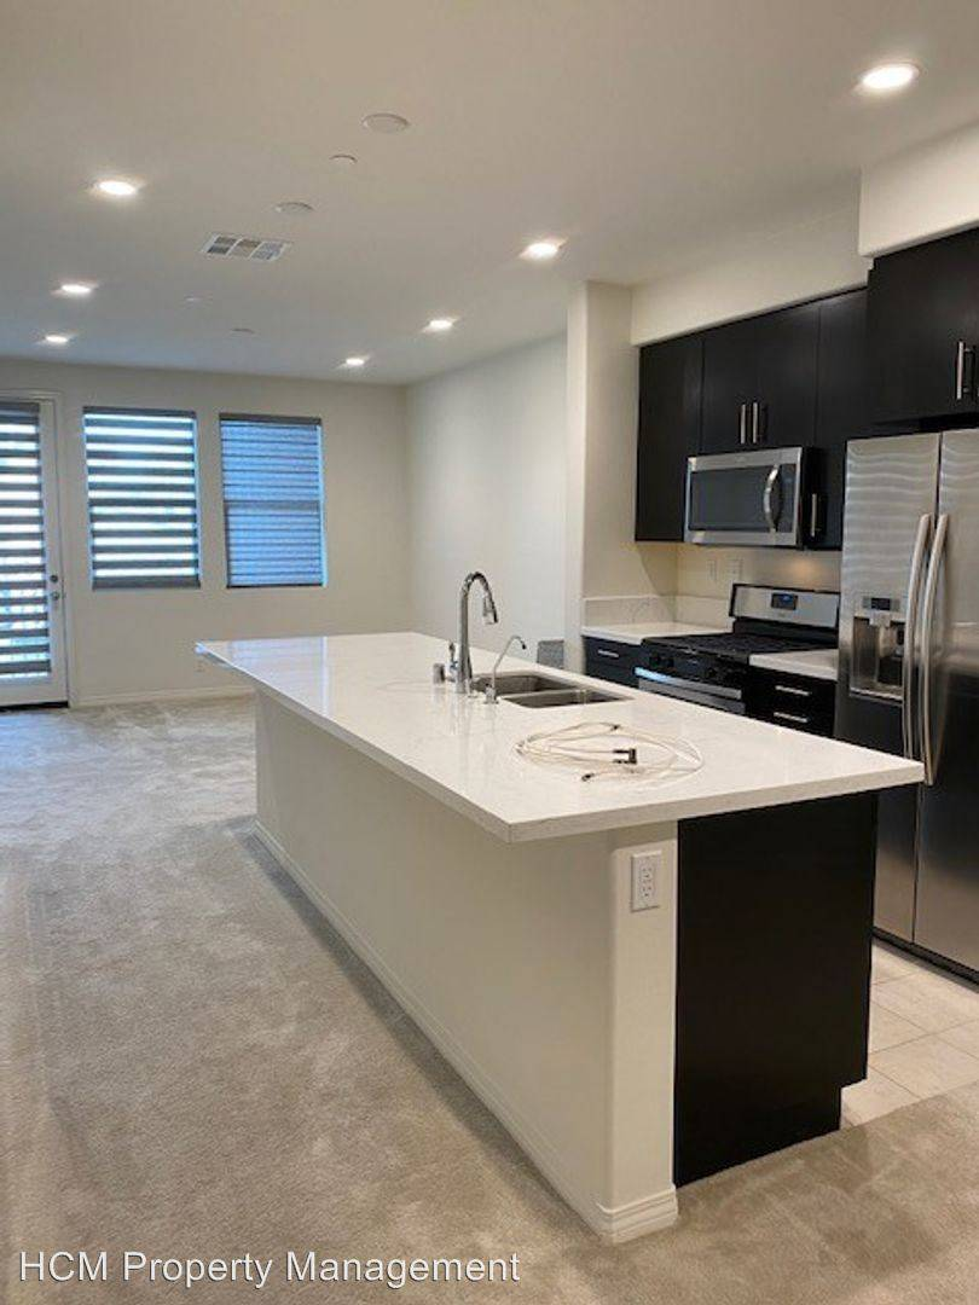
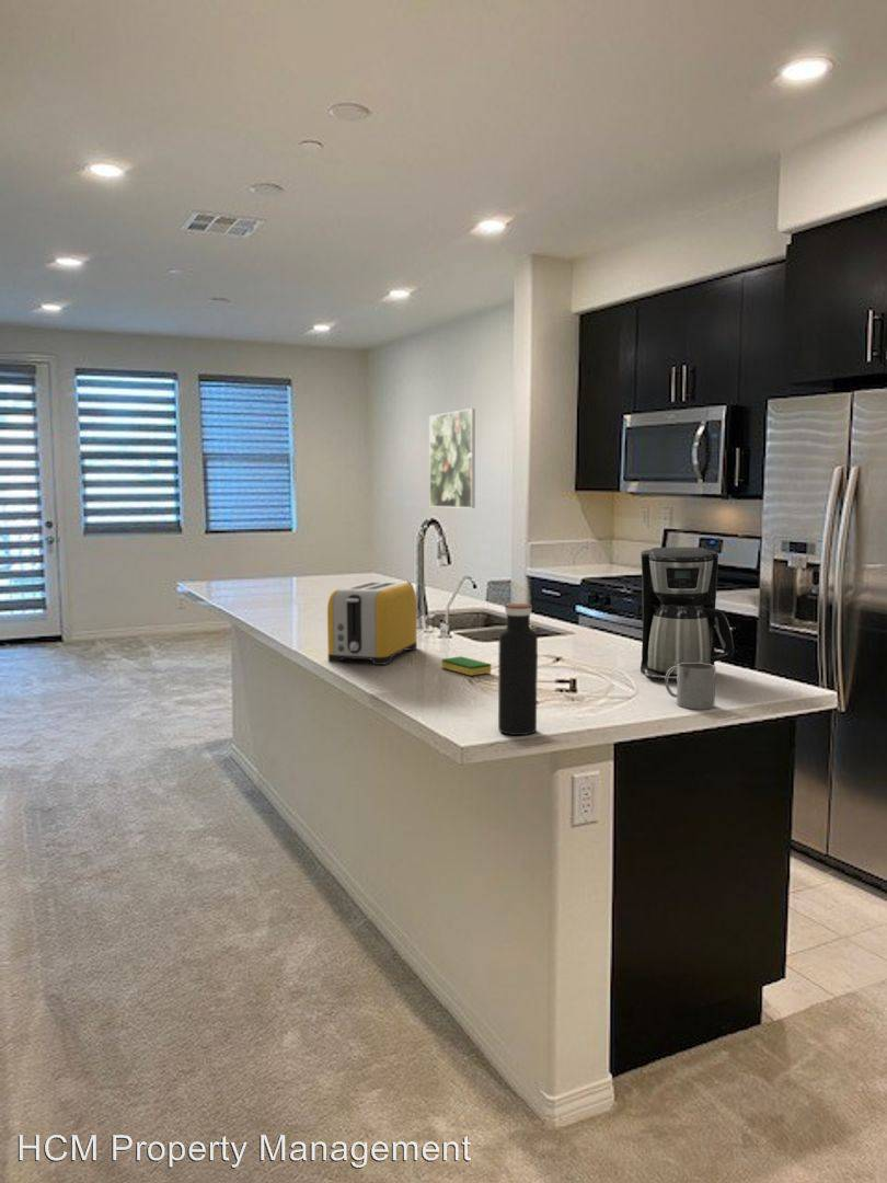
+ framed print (450, 460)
+ mug (689, 684)
+ coffee maker (688, 610)
+ toaster (372, 620)
+ water bottle (517, 668)
+ dish sponge (465, 665)
